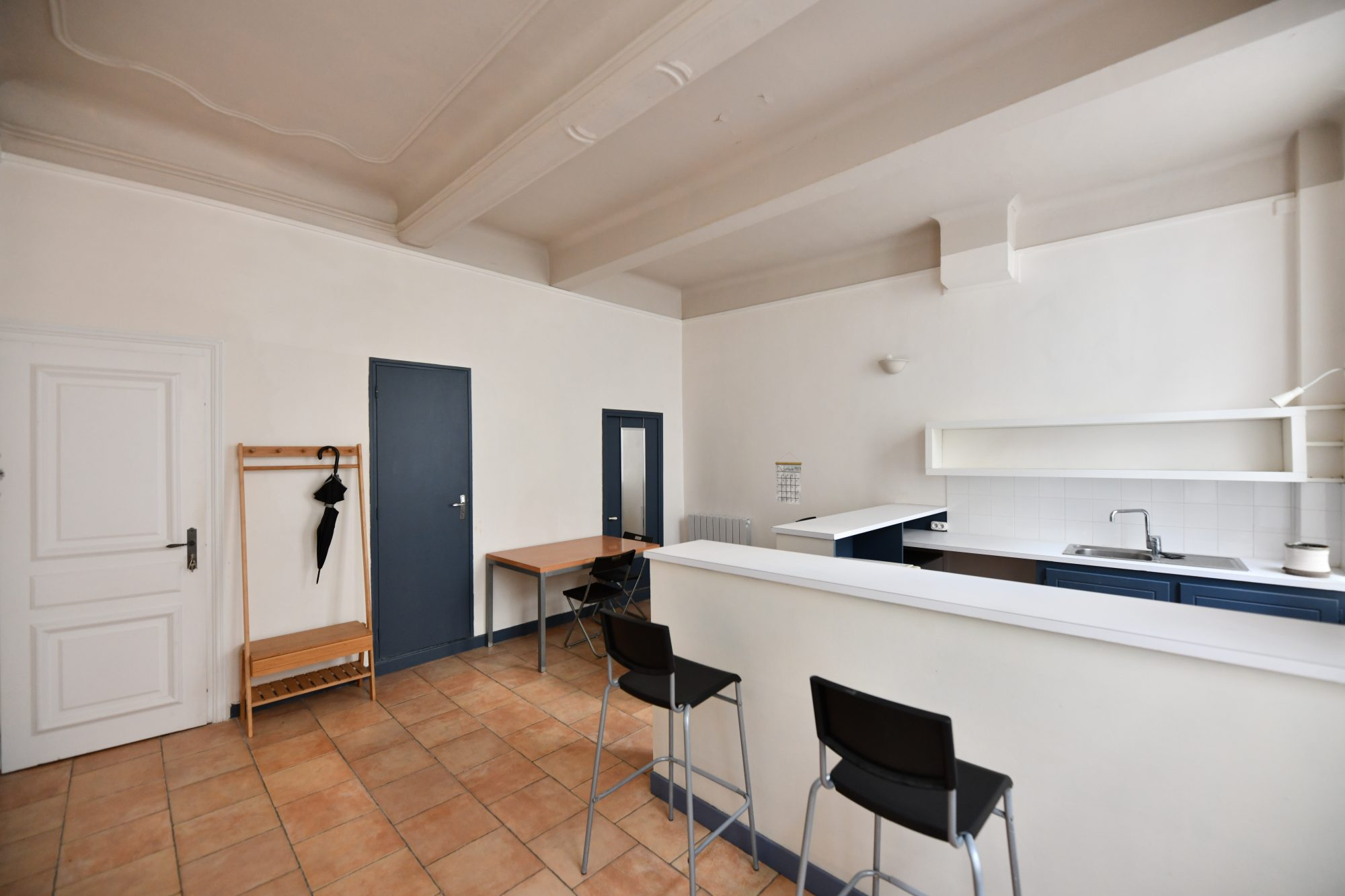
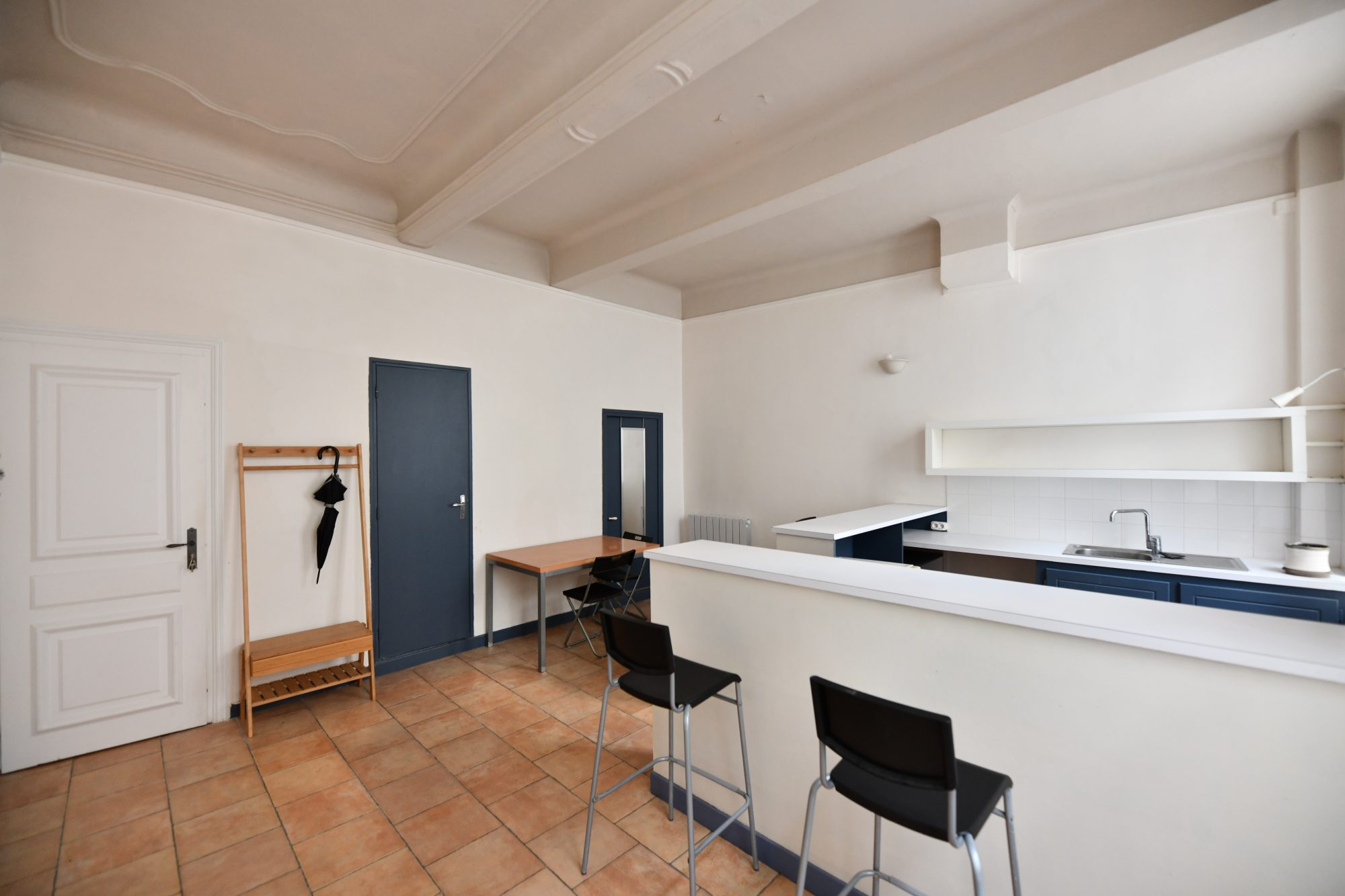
- calendar (788, 478)
